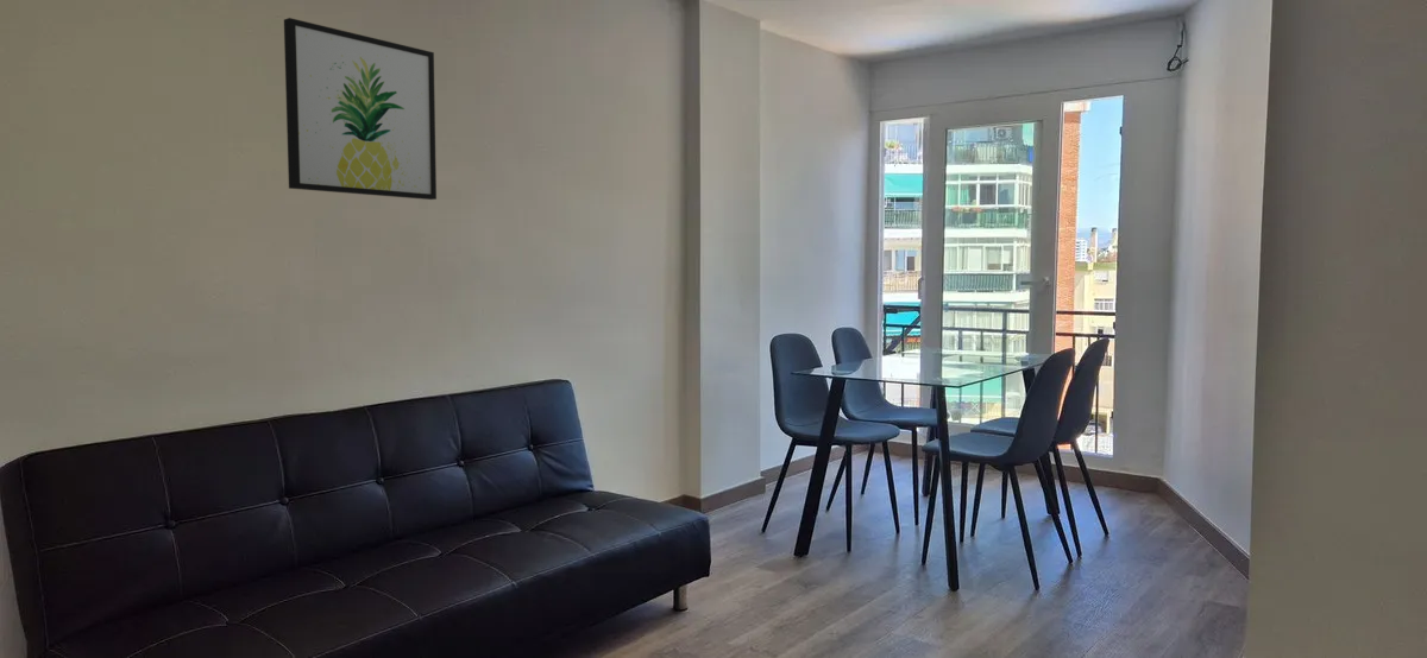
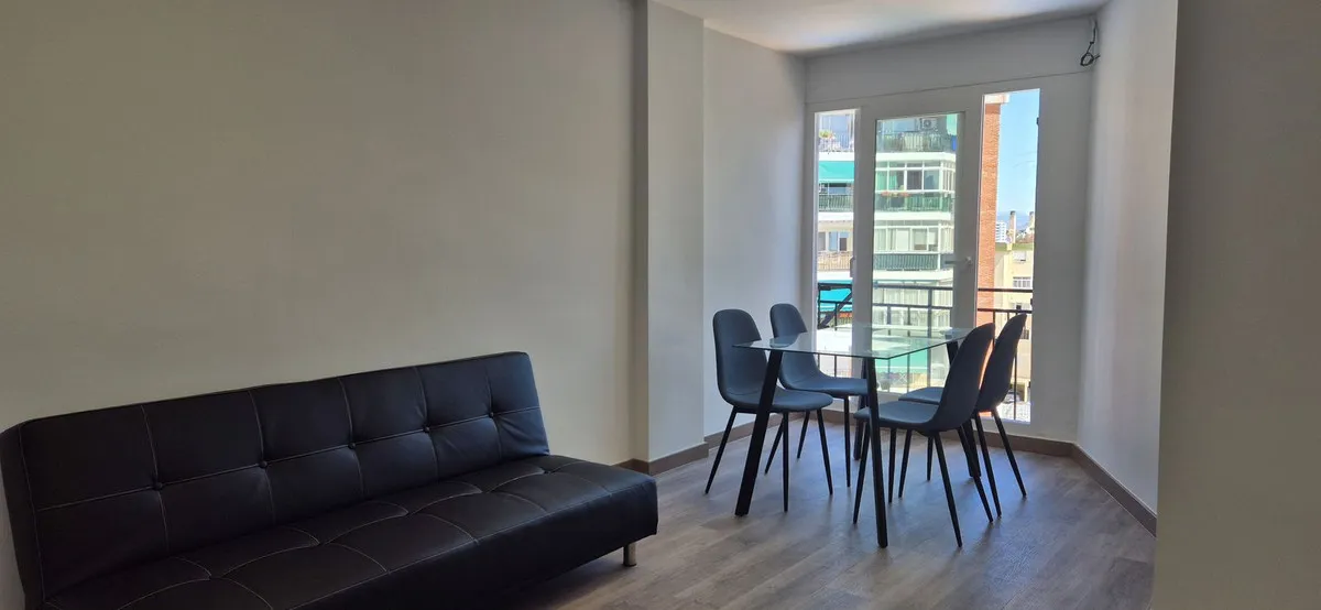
- wall art (365, 115)
